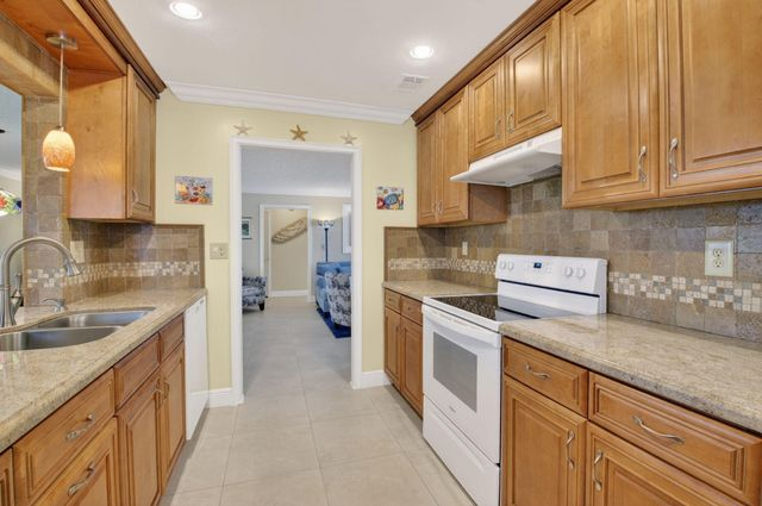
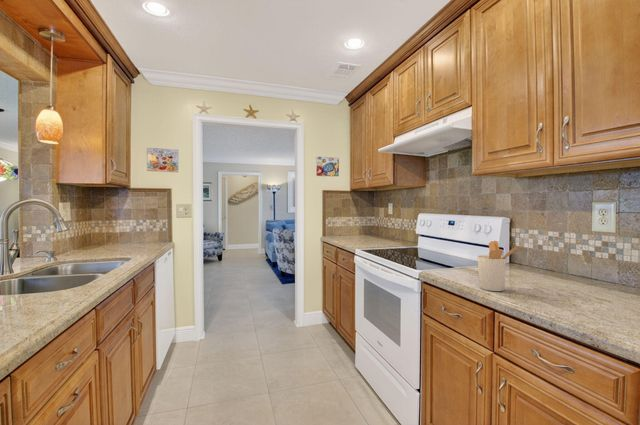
+ utensil holder (499, 265)
